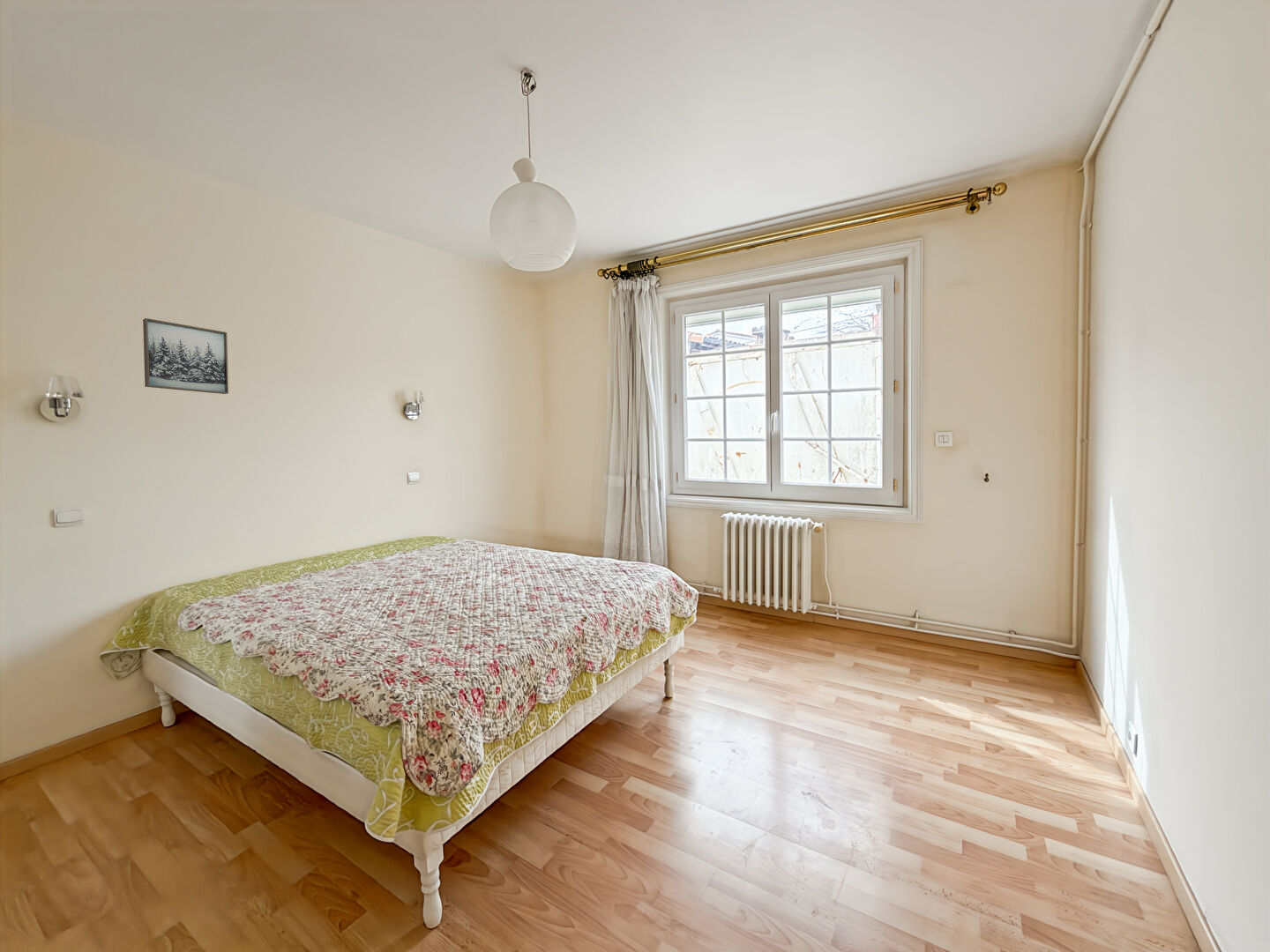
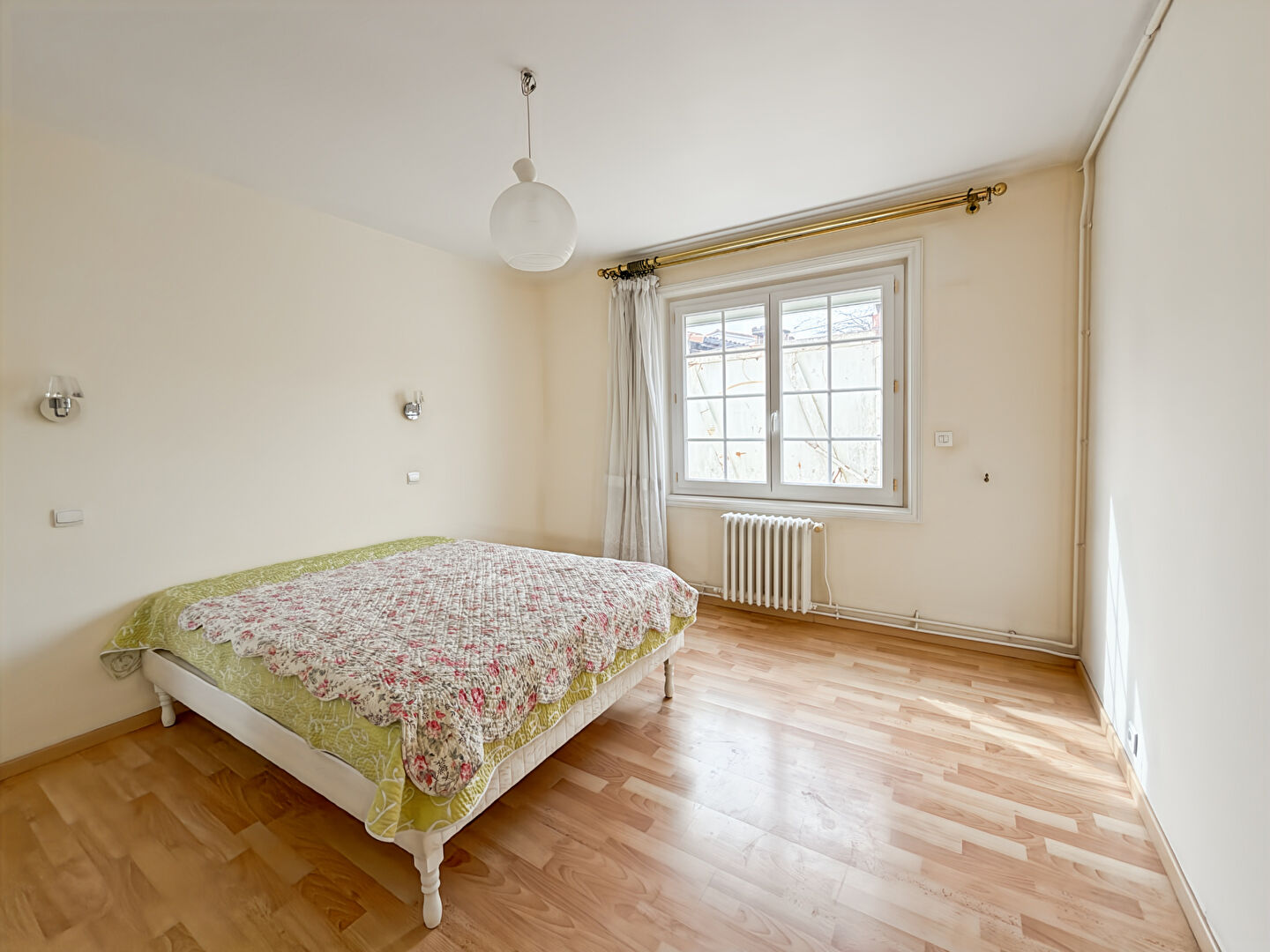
- wall art (187, 358)
